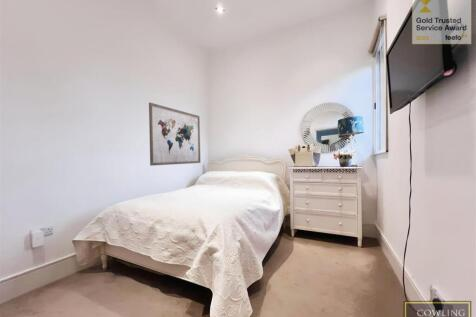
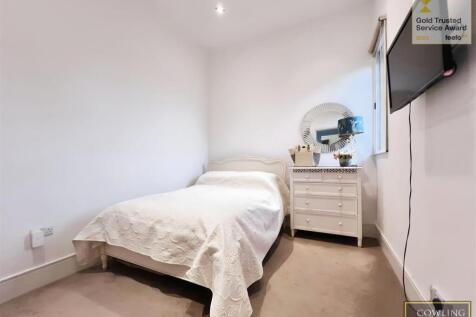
- wall art (178, 137)
